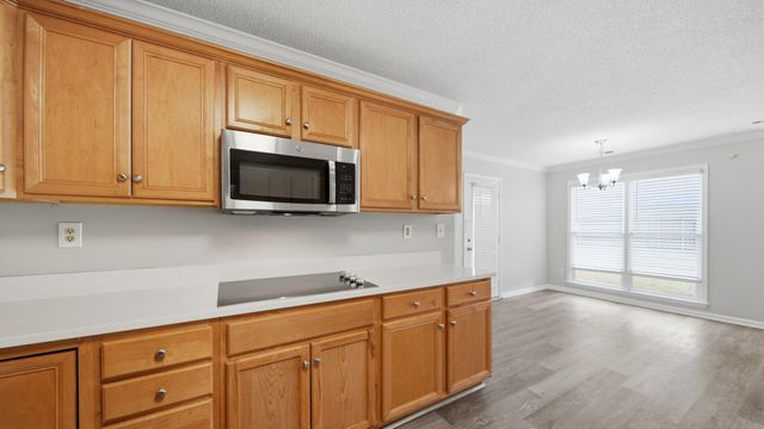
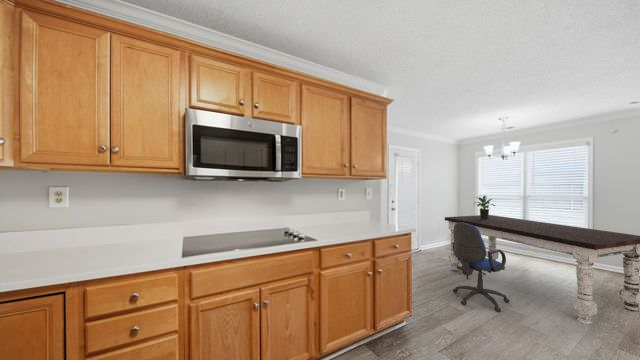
+ dining table (530, 245)
+ potted plant (484, 207)
+ chair (478, 260)
